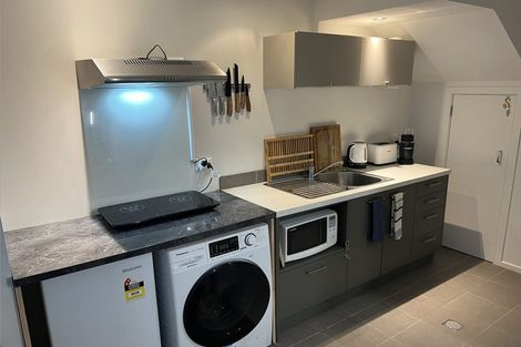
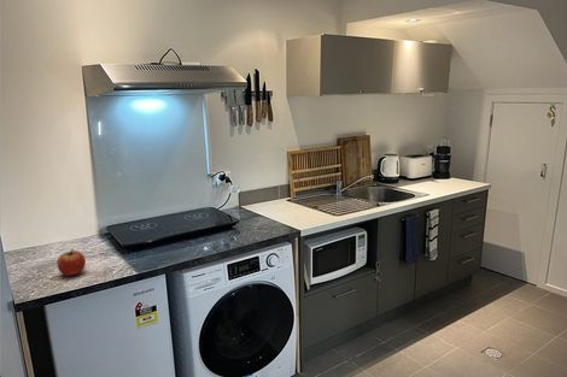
+ apple (71, 261)
